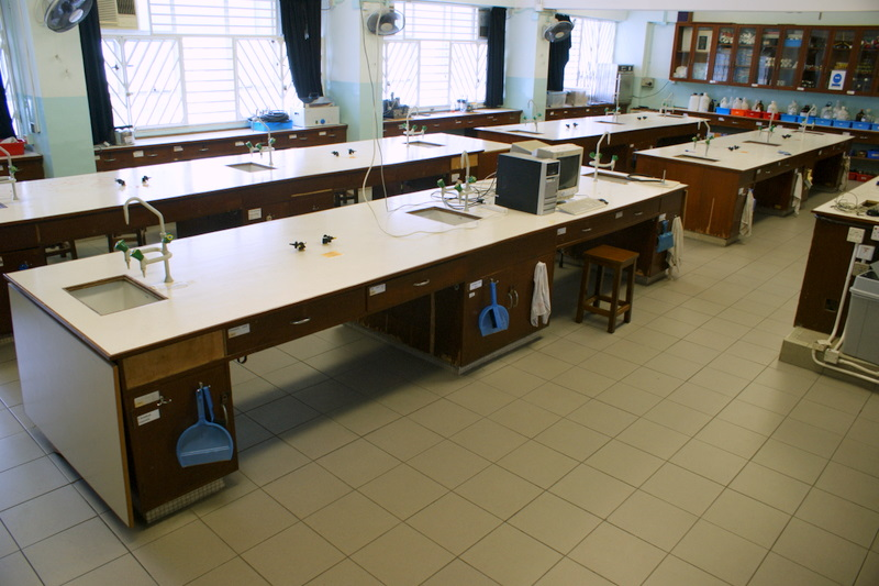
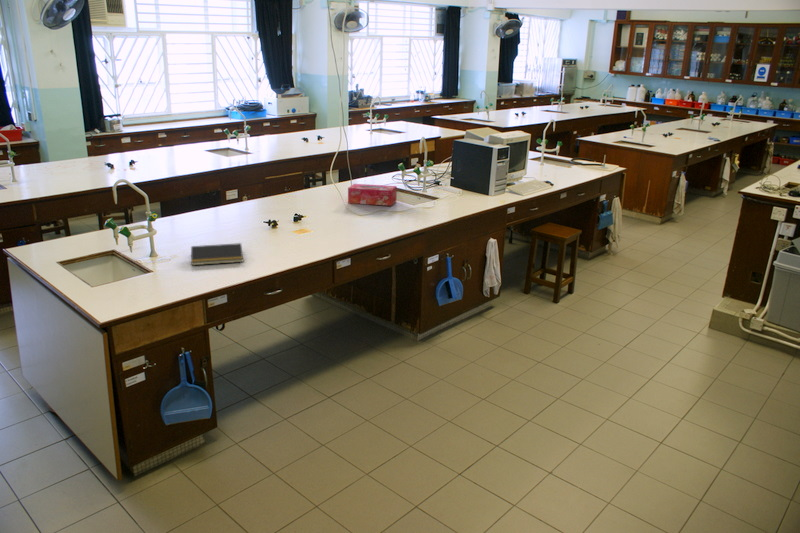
+ notepad (217, 253)
+ tissue box (372, 194)
